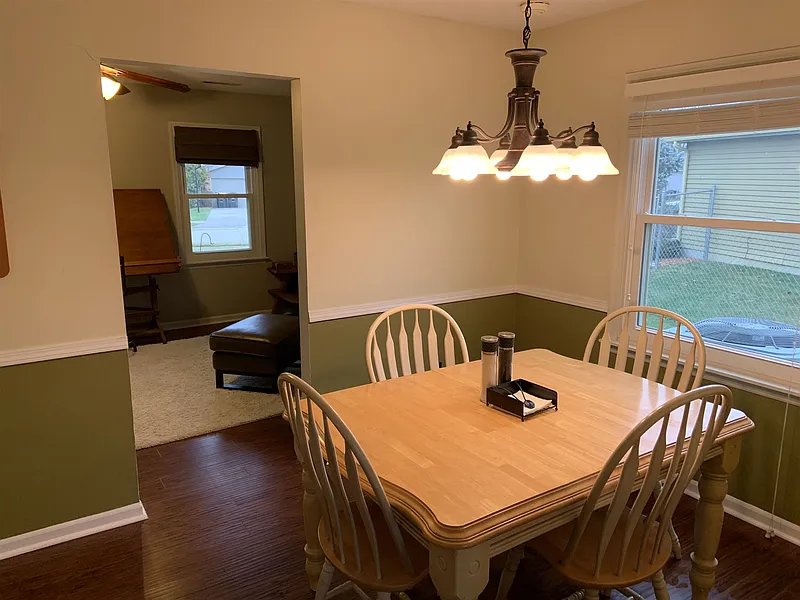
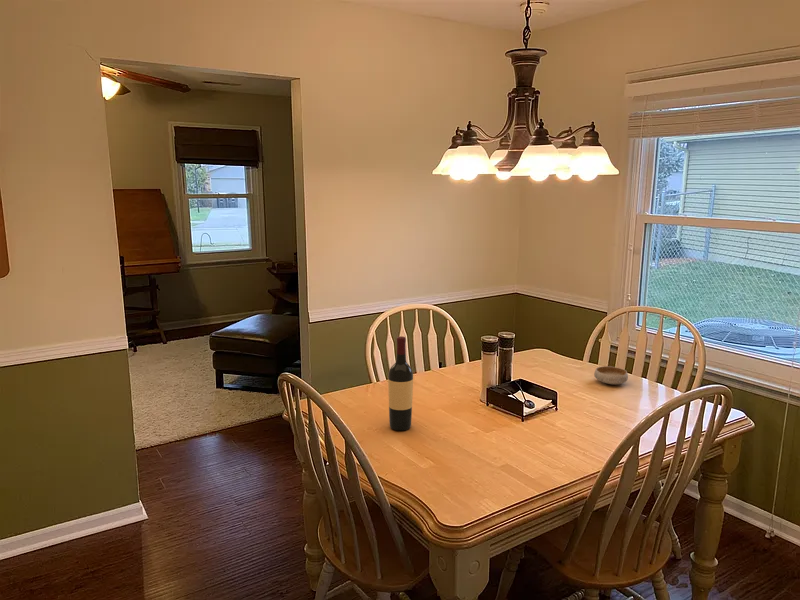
+ wine bottle (400, 382)
+ bowl (610, 376)
